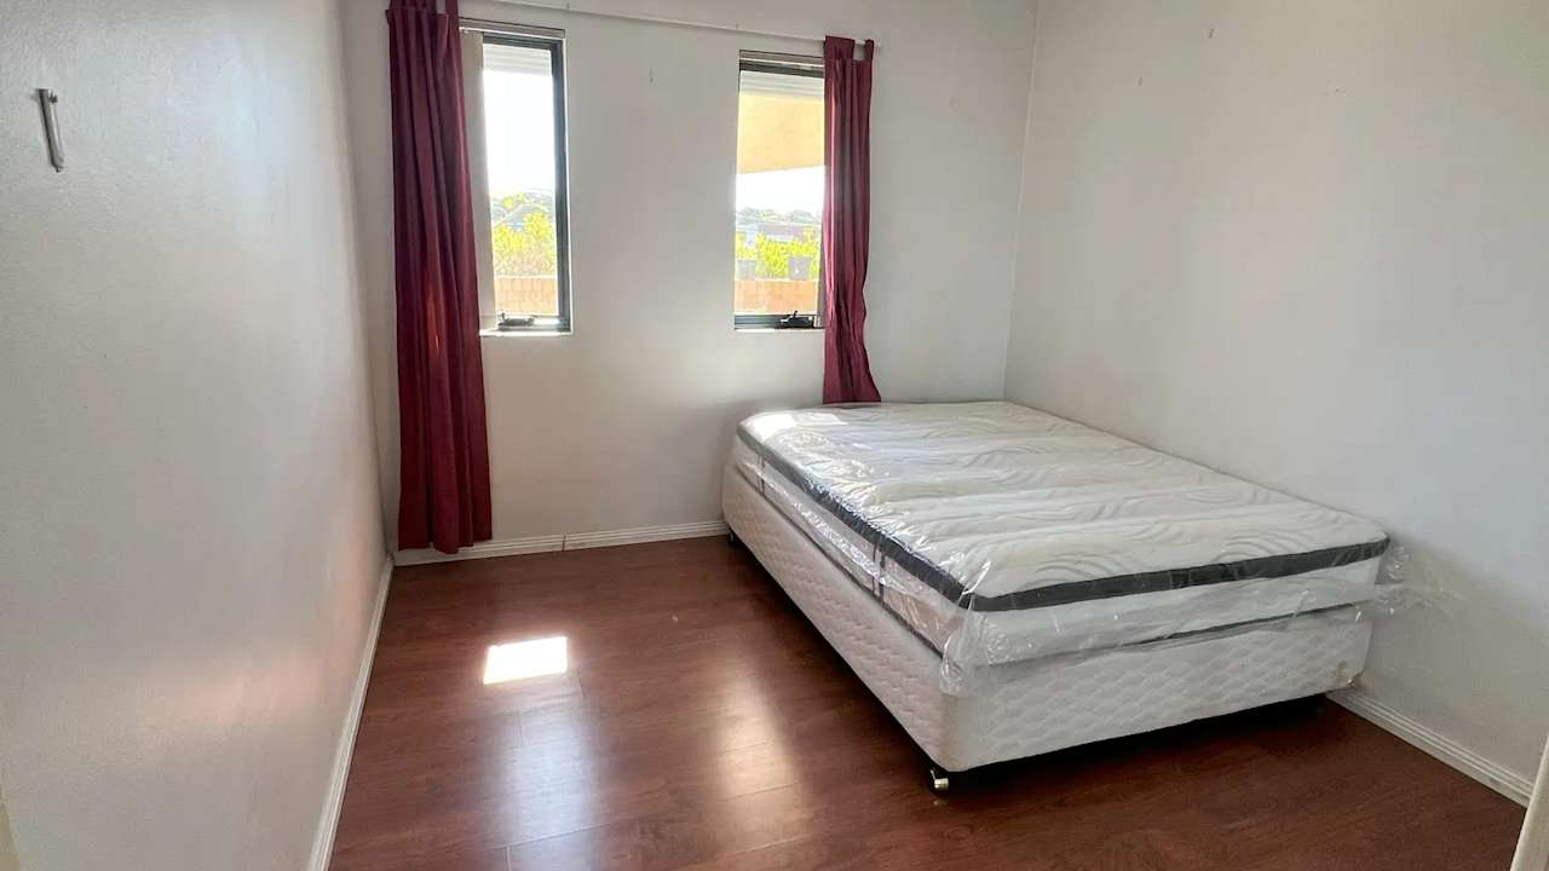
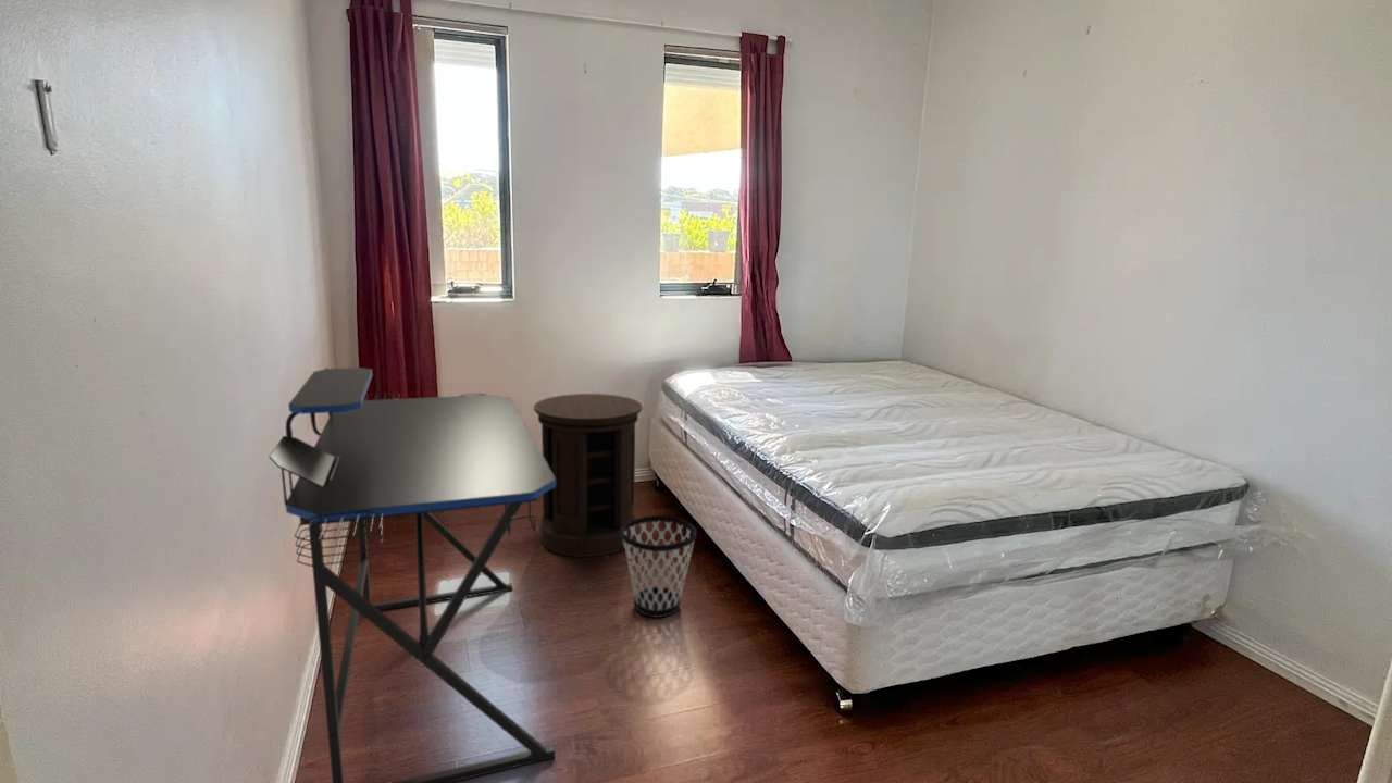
+ desk (423, 536)
+ wastebasket (658, 568)
+ side table (588, 471)
